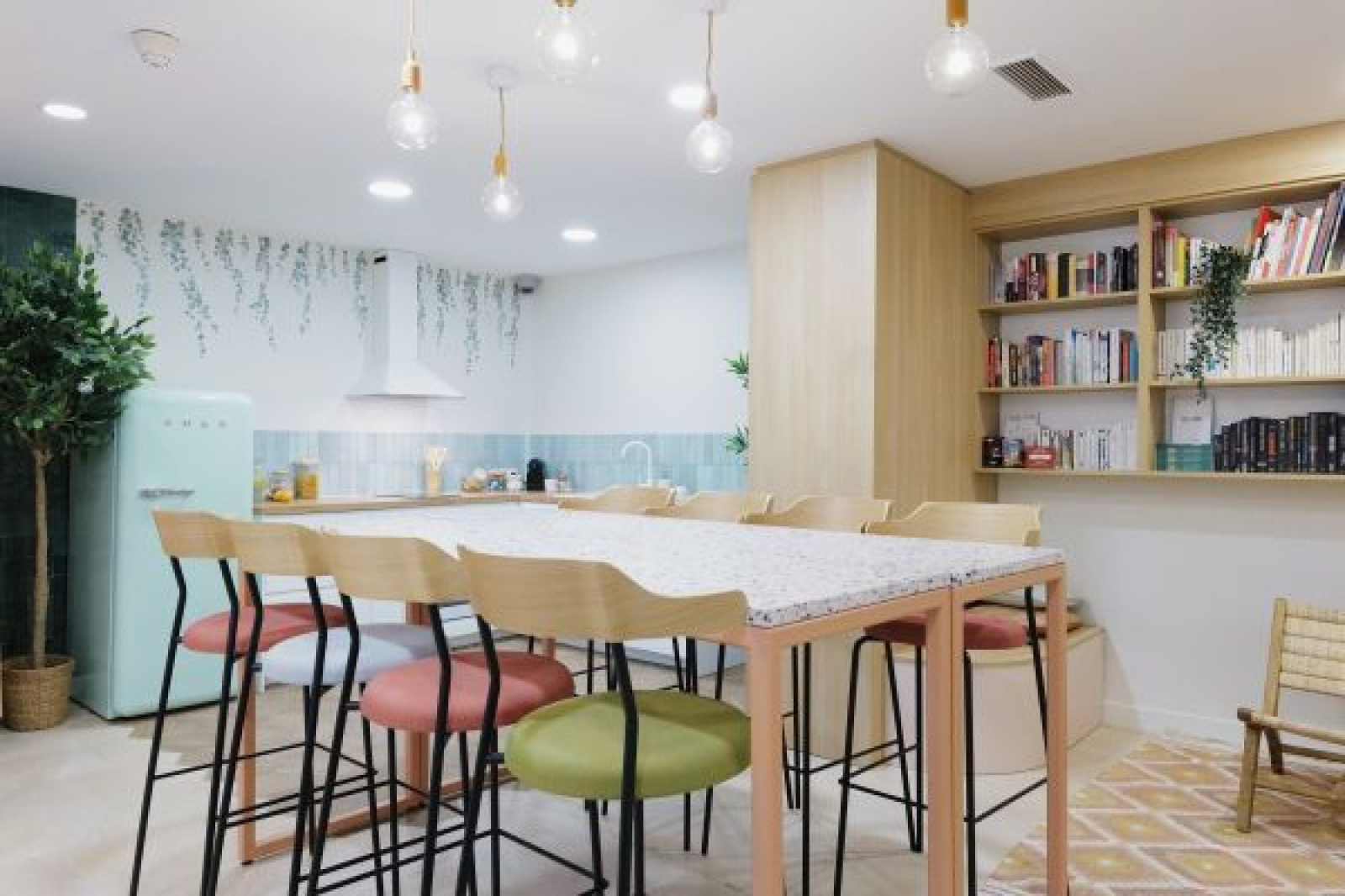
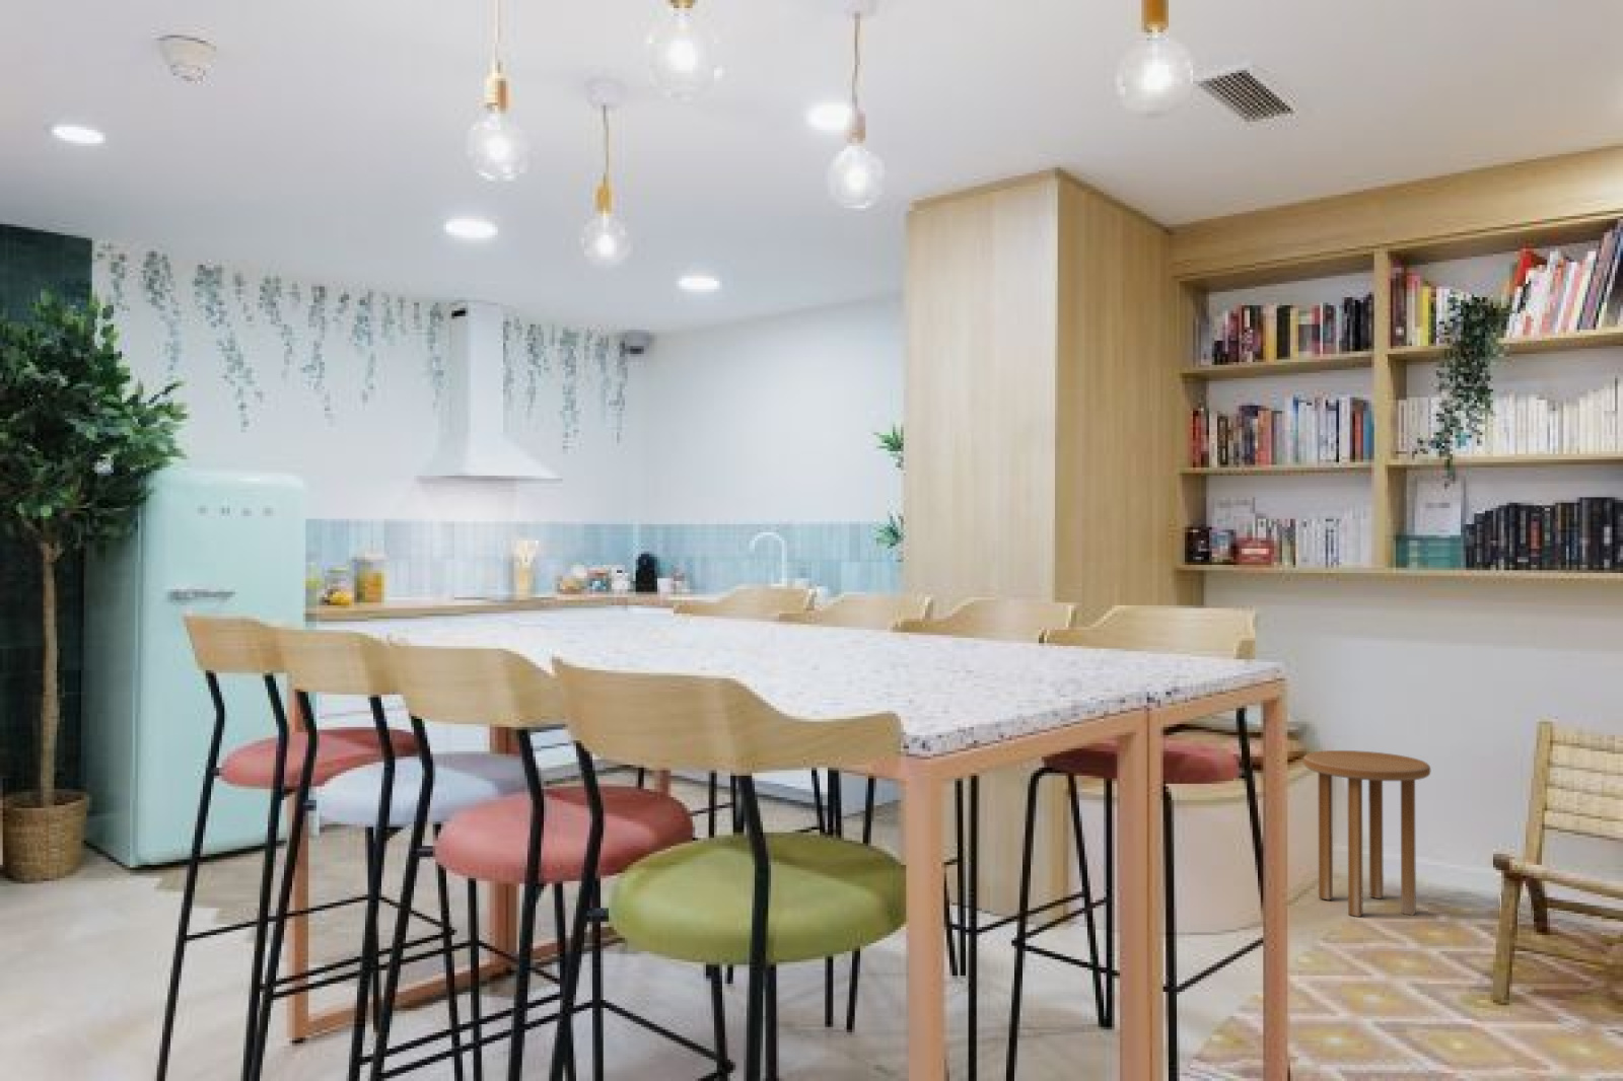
+ side table (1361, 832)
